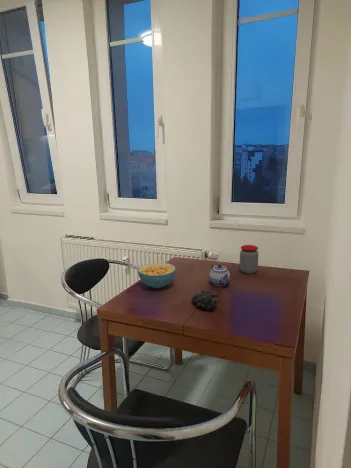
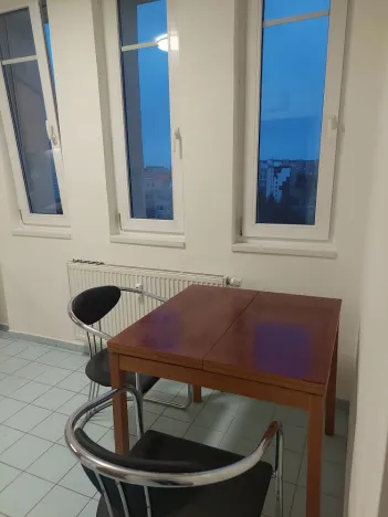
- cereal bowl (157, 277)
- fruit (205, 297)
- jar (248, 259)
- teapot (219, 274)
